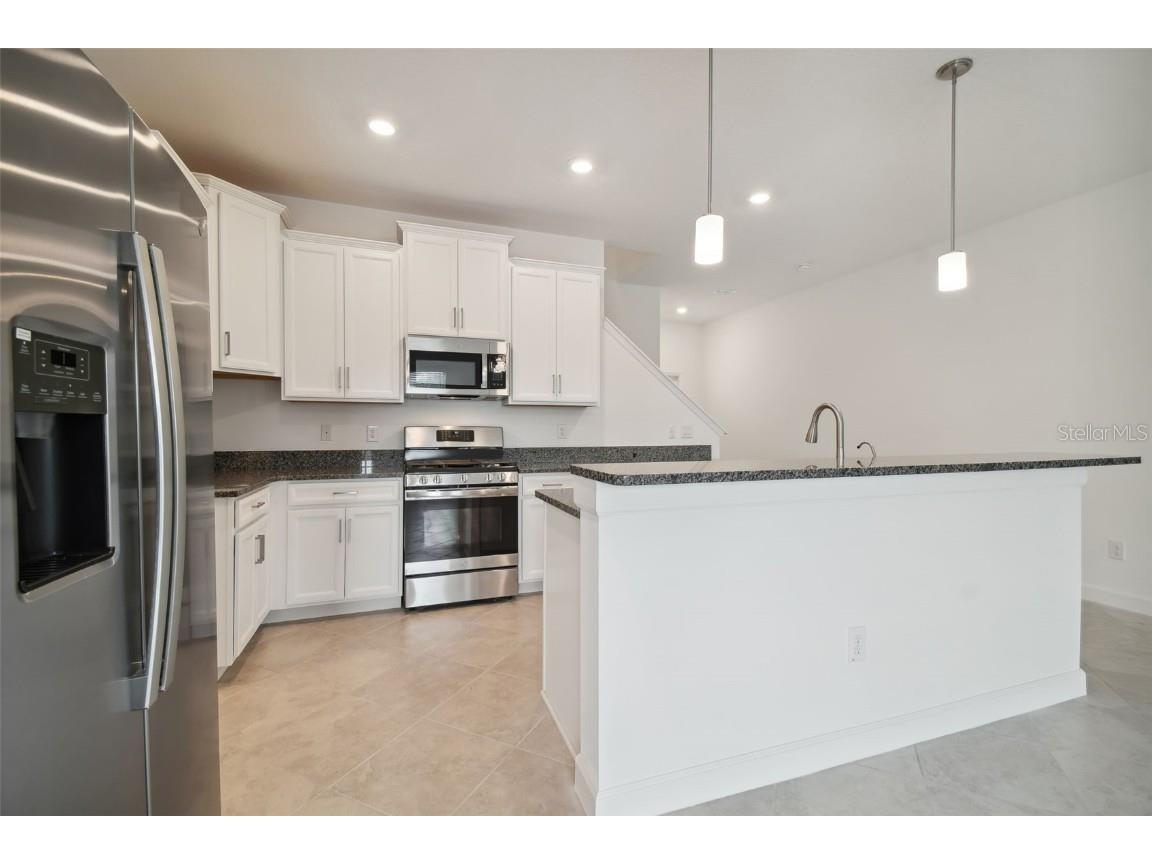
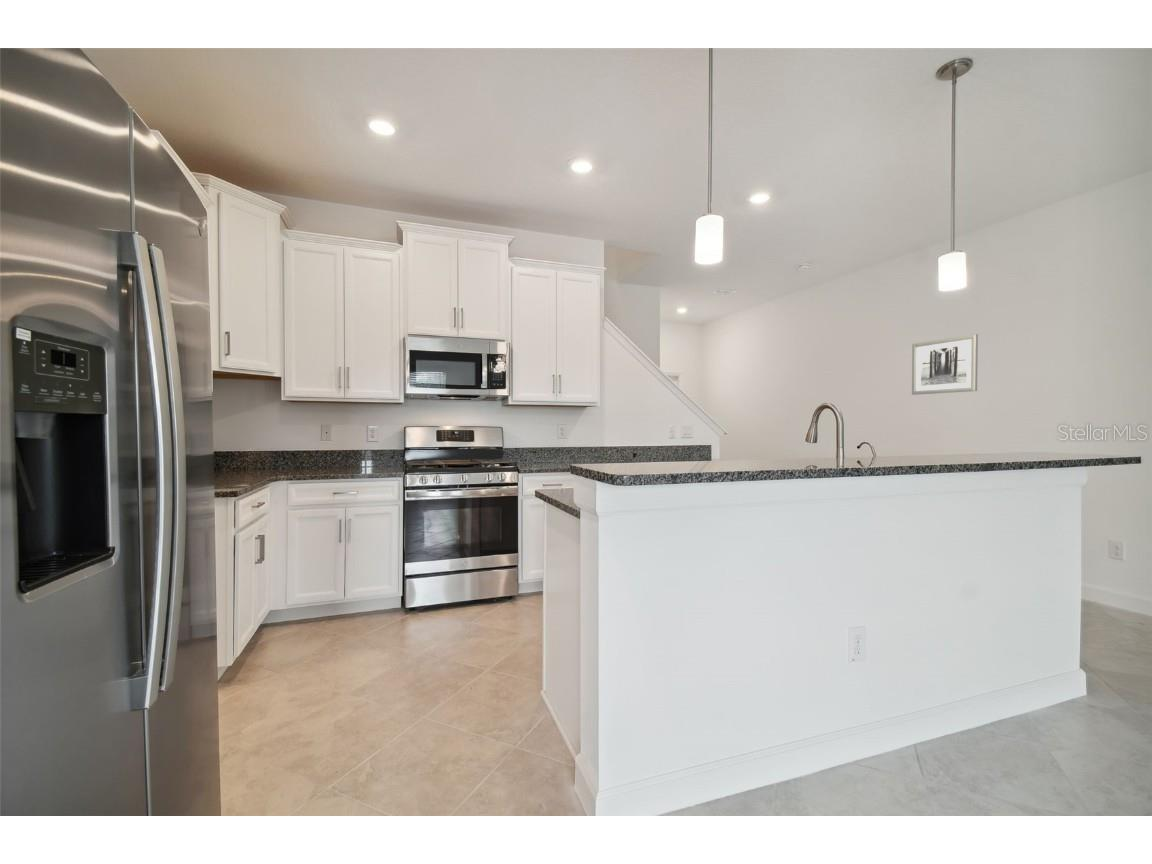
+ wall art (942, 366)
